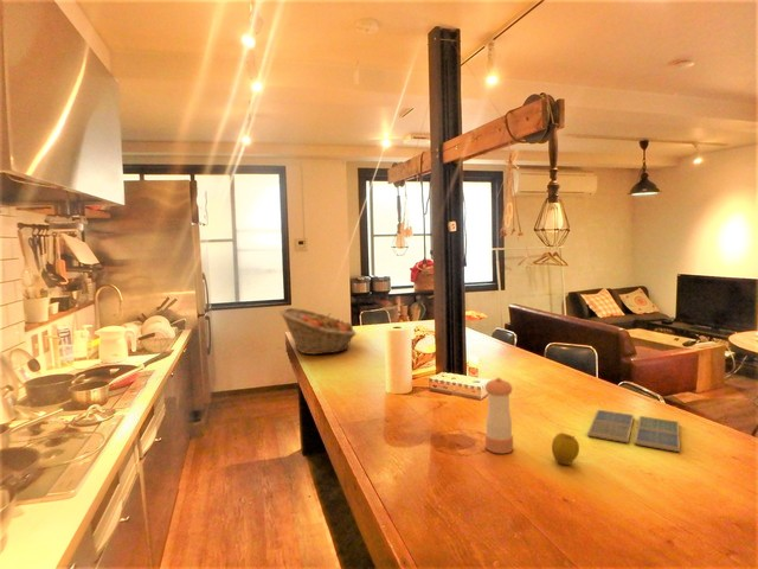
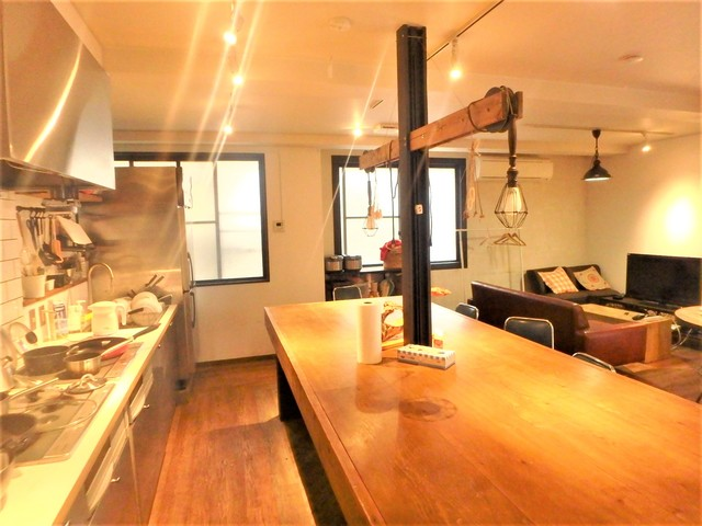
- pepper shaker (499, 413)
- drink coaster (636, 429)
- apple (565, 448)
- fruit basket (317, 327)
